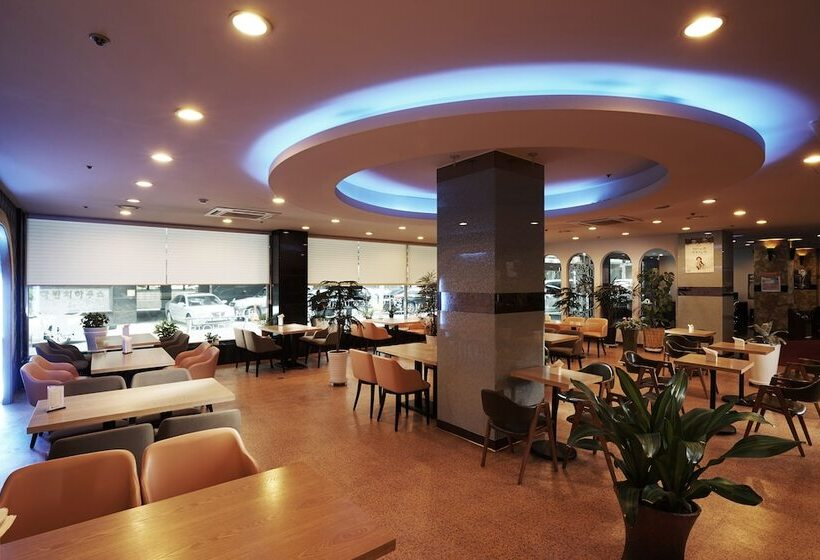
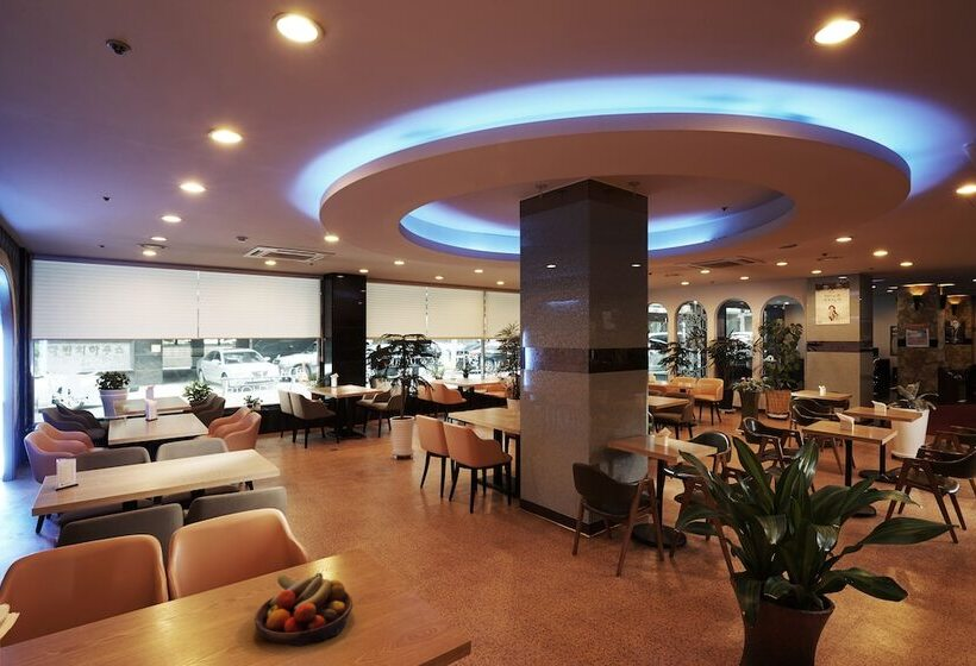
+ fruit bowl (304, 603)
